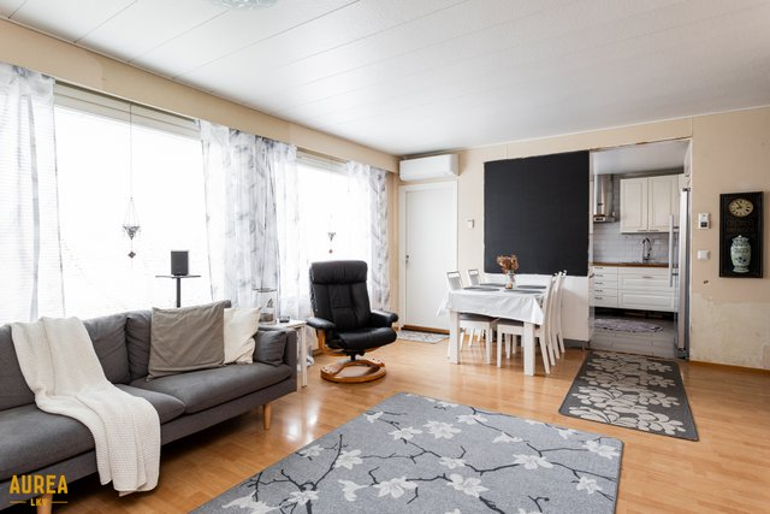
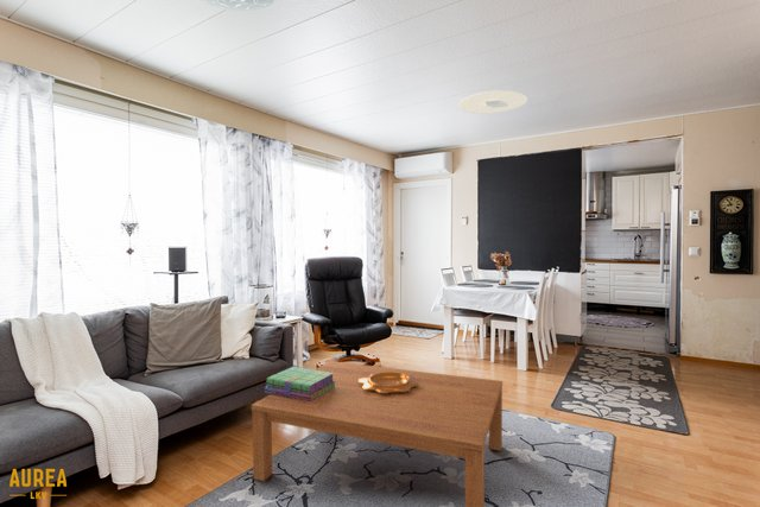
+ decorative bowl (388, 381)
+ coffee table (386, 426)
+ stack of books (300, 382)
+ ceiling light (492, 99)
